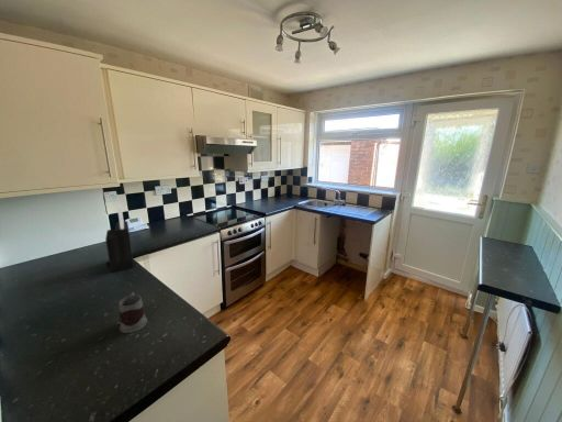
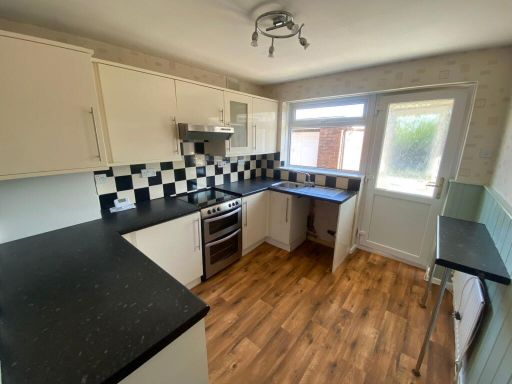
- knife block (115, 235)
- mug (132, 310)
